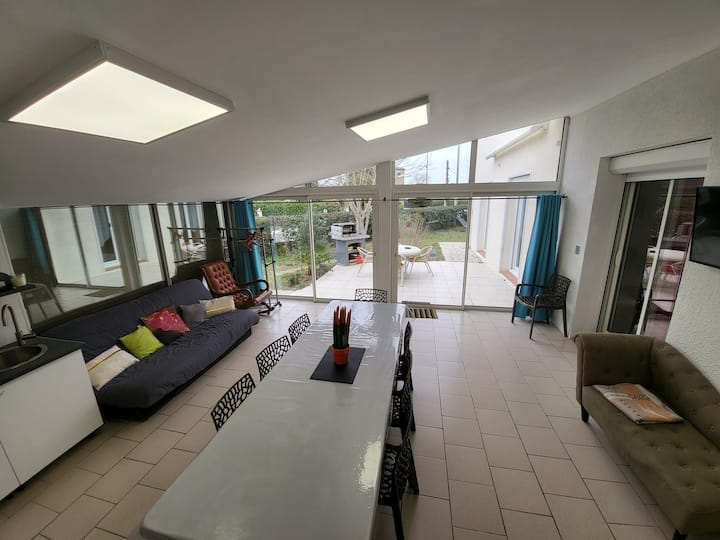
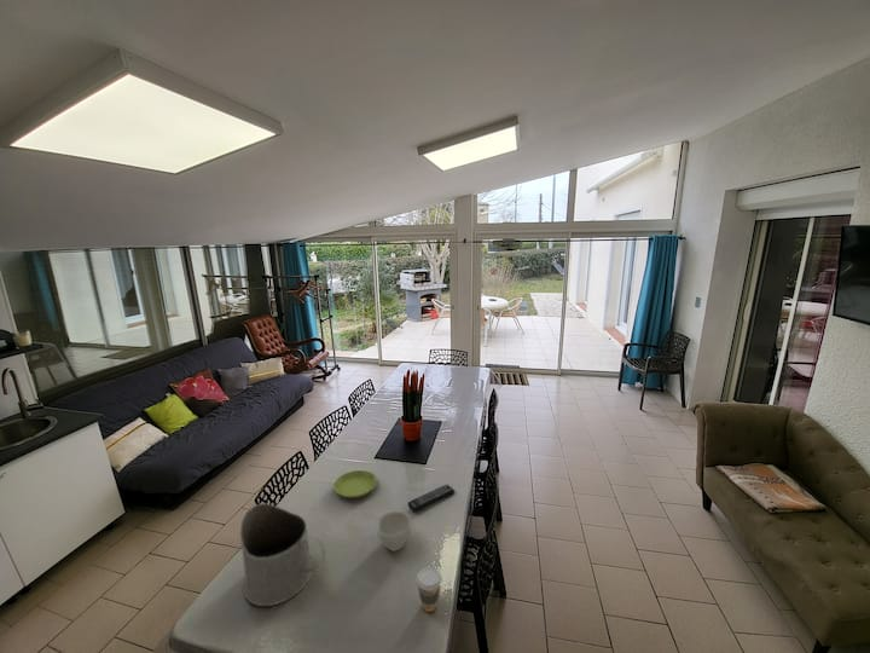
+ saucer (355, 485)
+ remote control (431, 497)
+ bowl (394, 532)
+ coffee cup (429, 590)
+ pitcher (285, 548)
